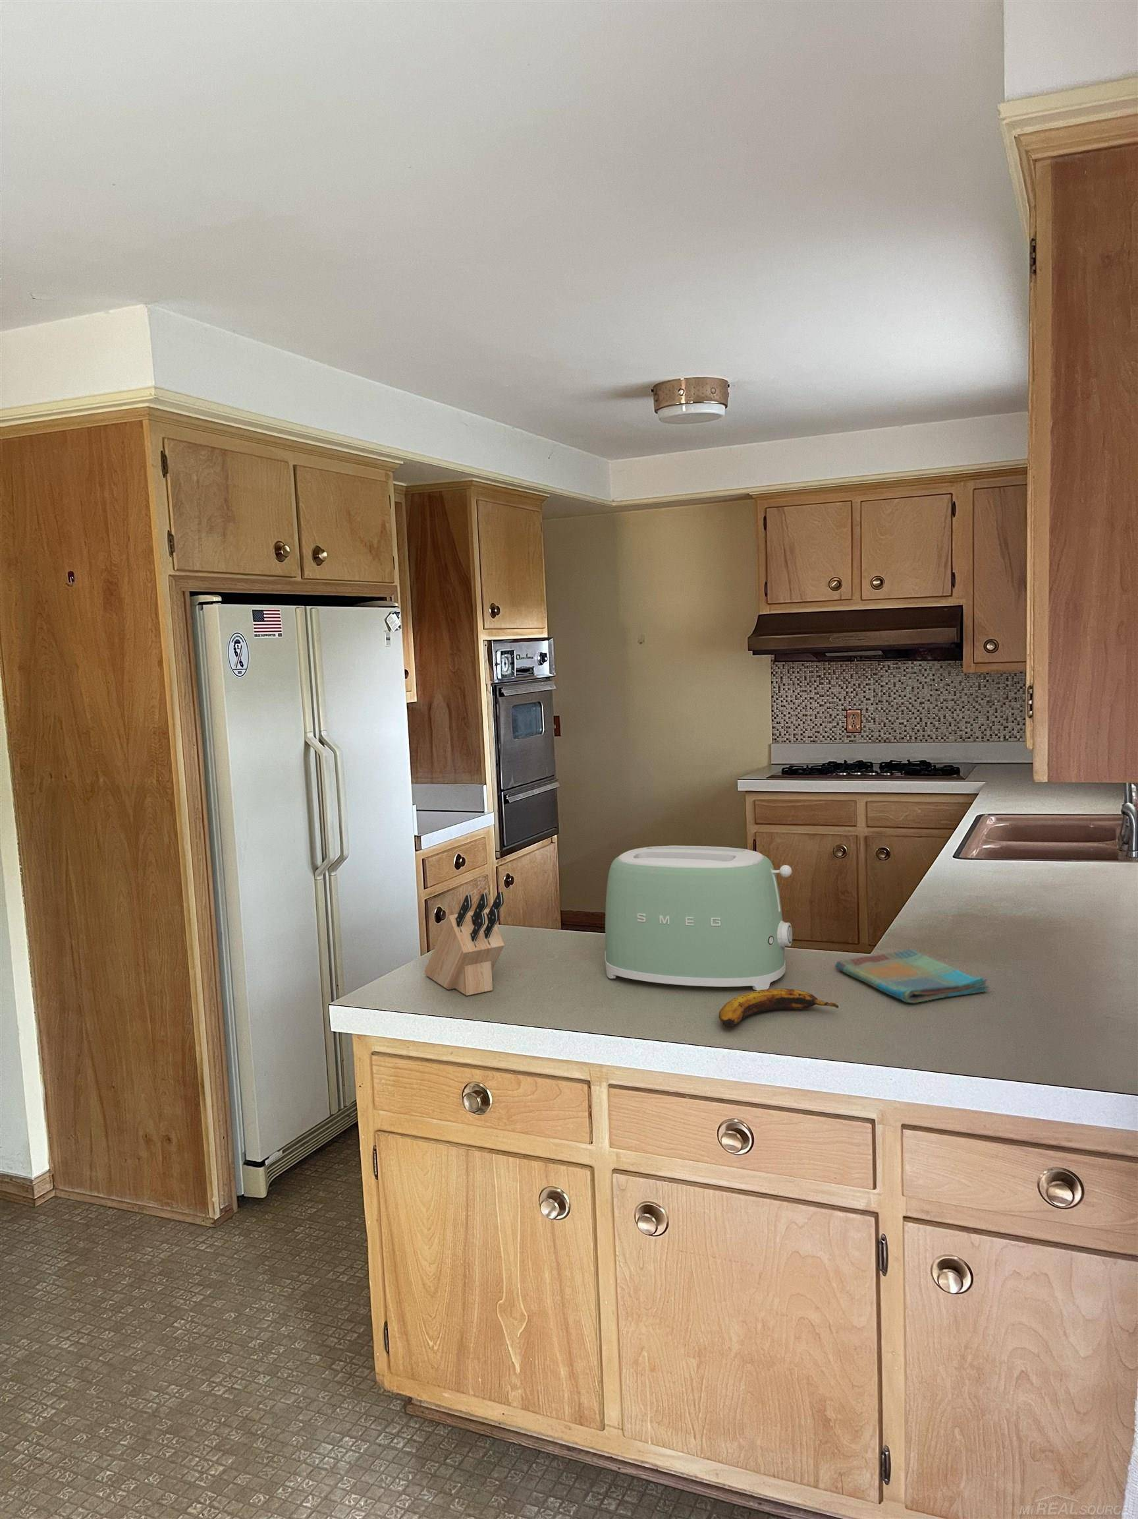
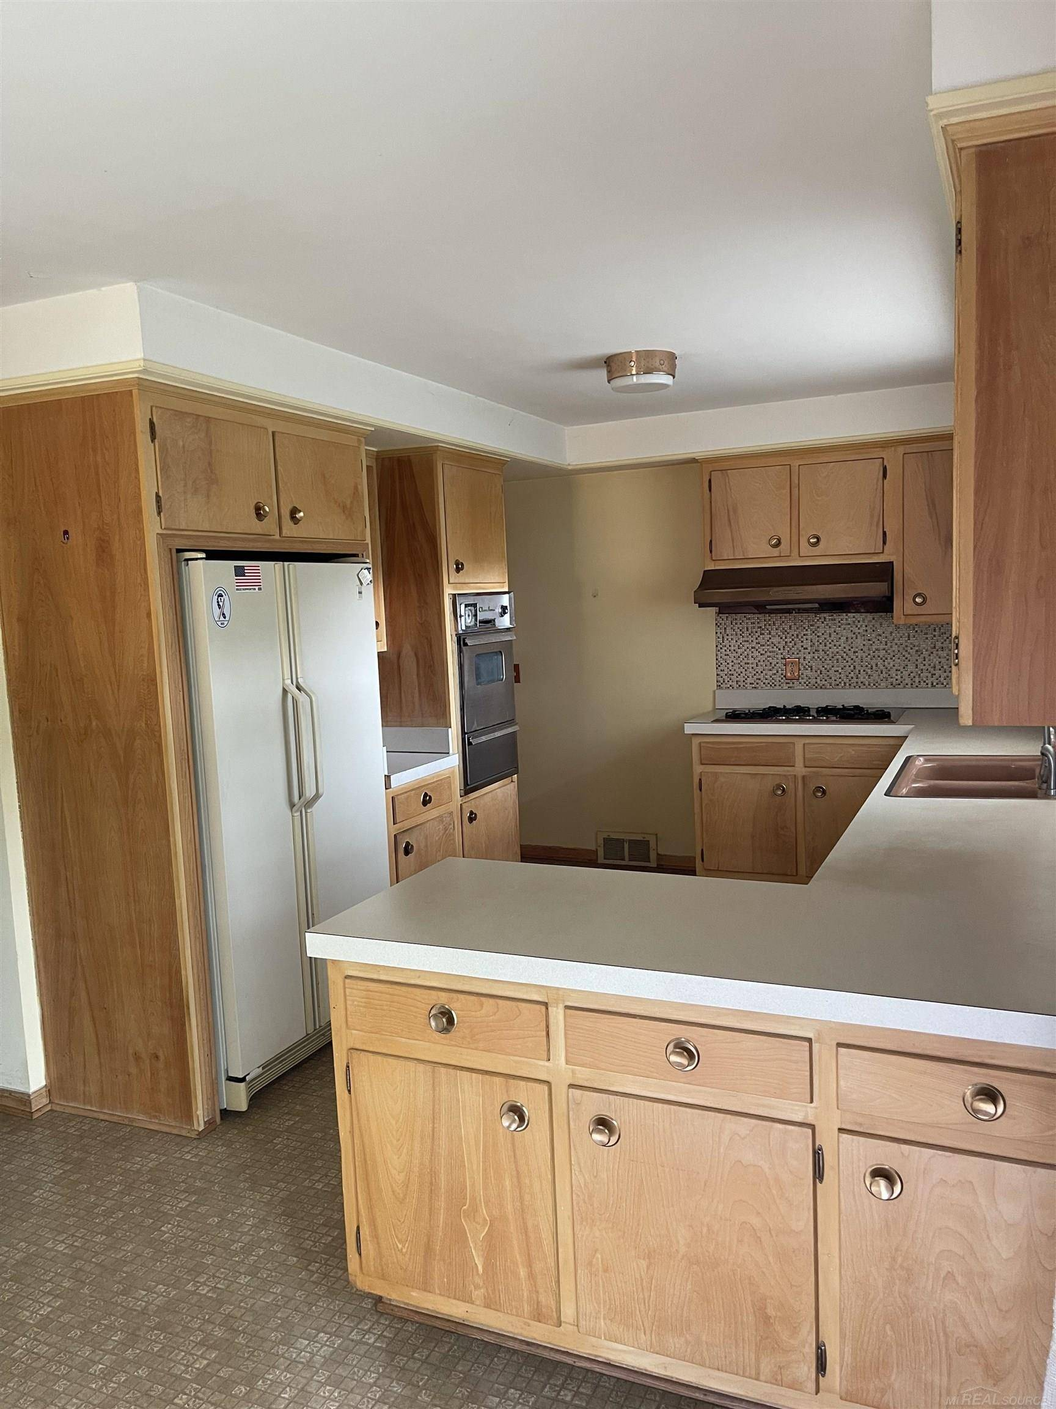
- toaster (691, 911)
- banana (769, 1007)
- knife block (465, 935)
- dish towel (908, 974)
